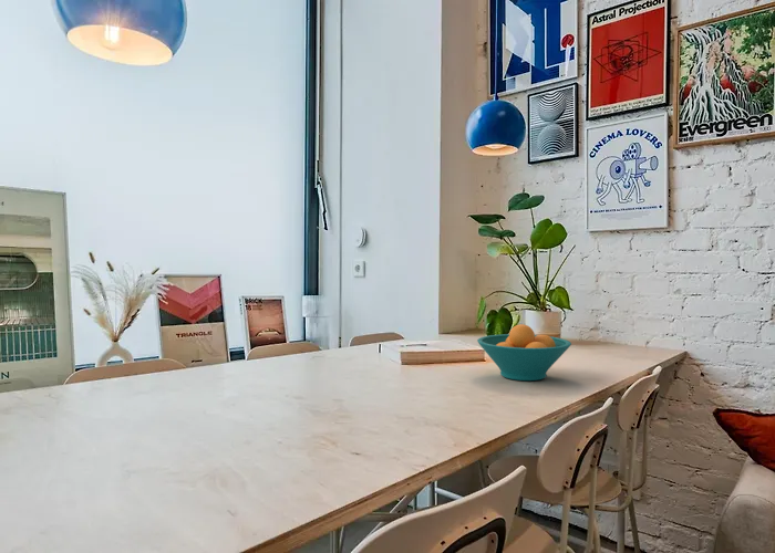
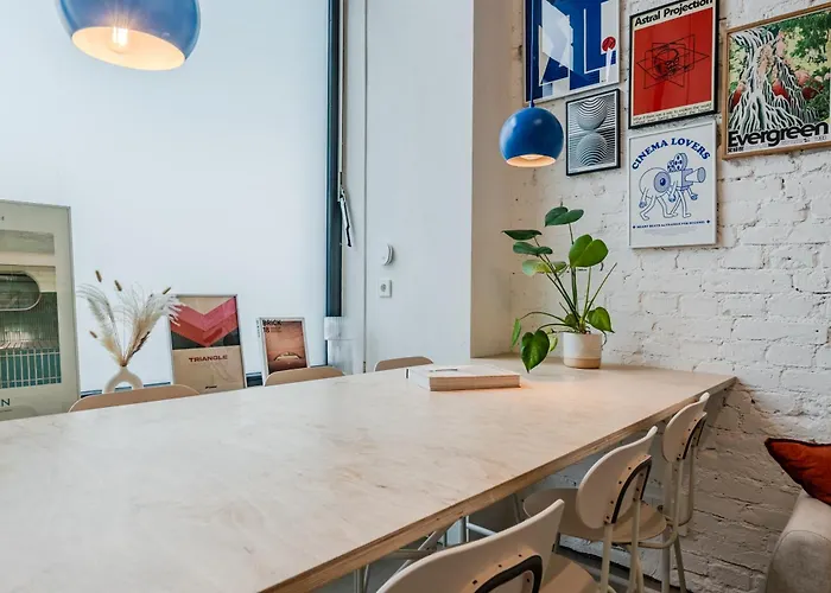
- fruit bowl (523, 349)
